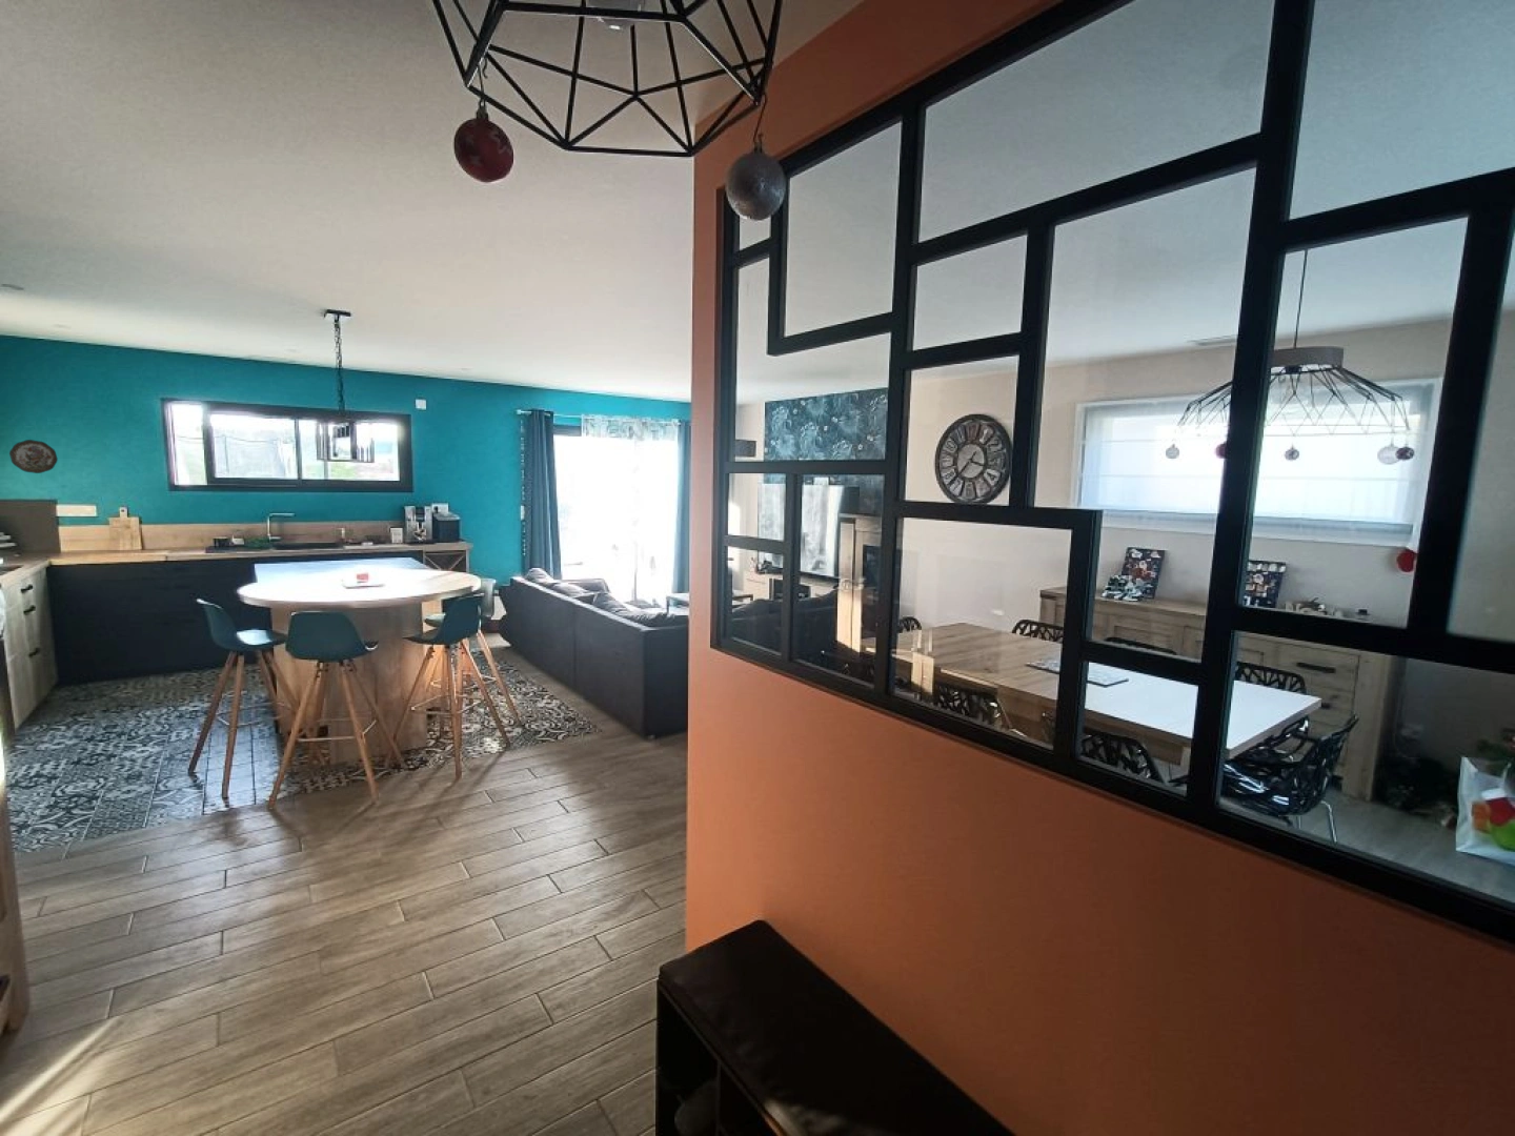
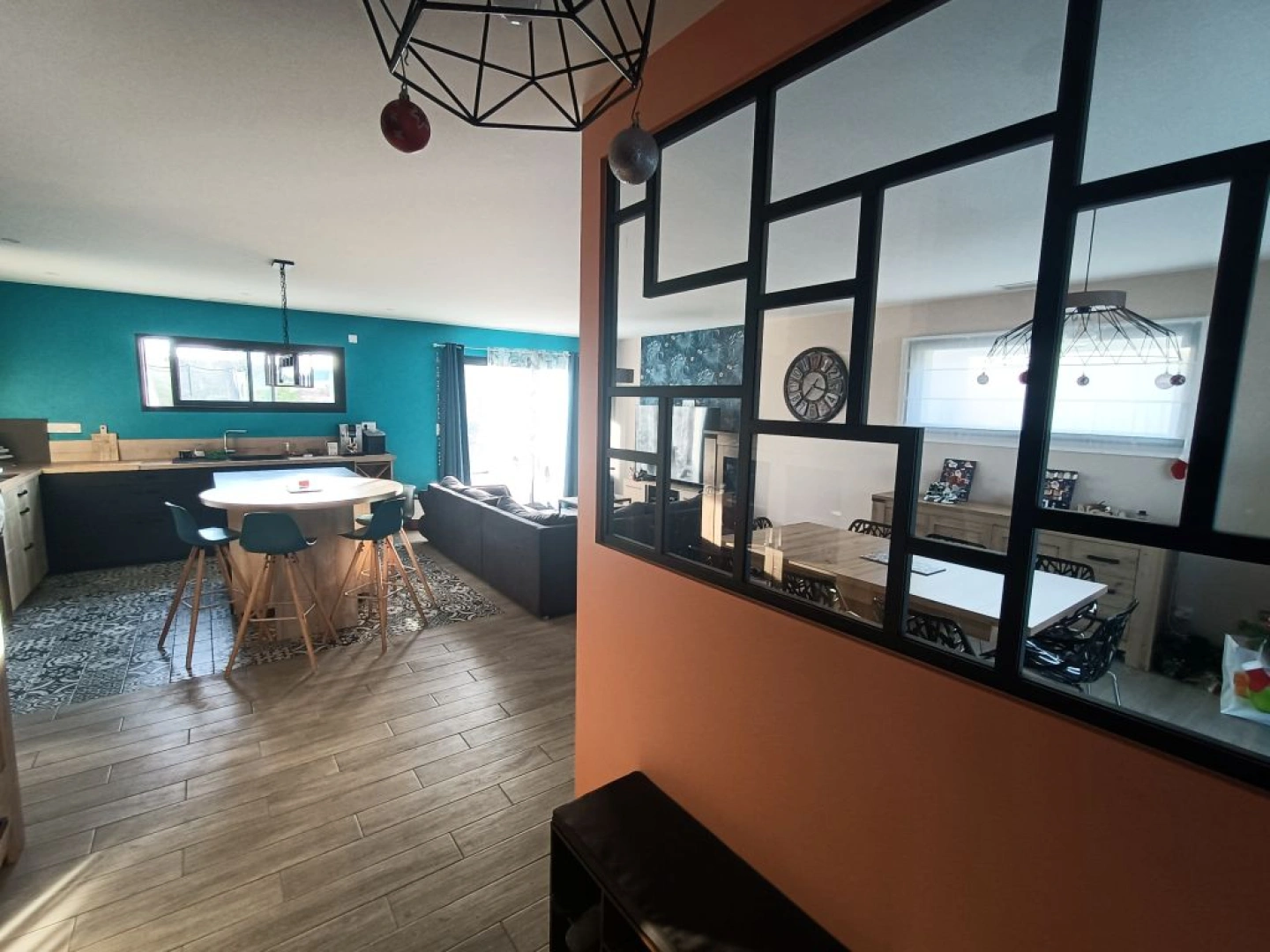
- decorative plate (33, 457)
